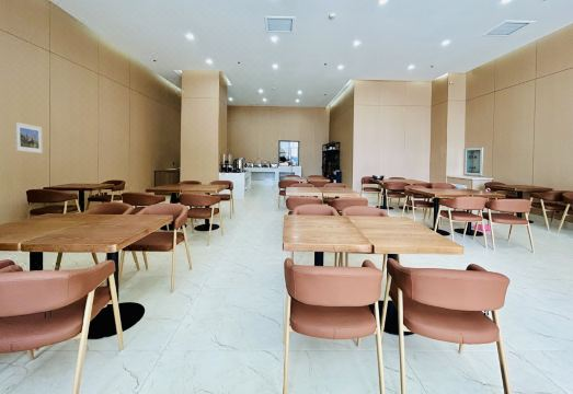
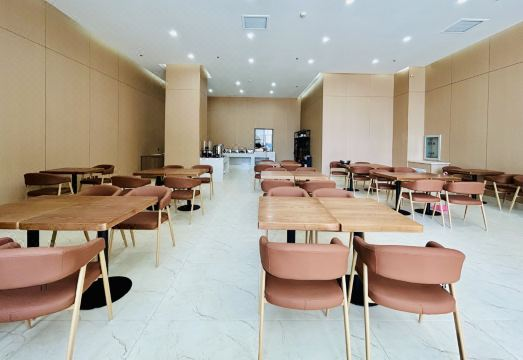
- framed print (28, 138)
